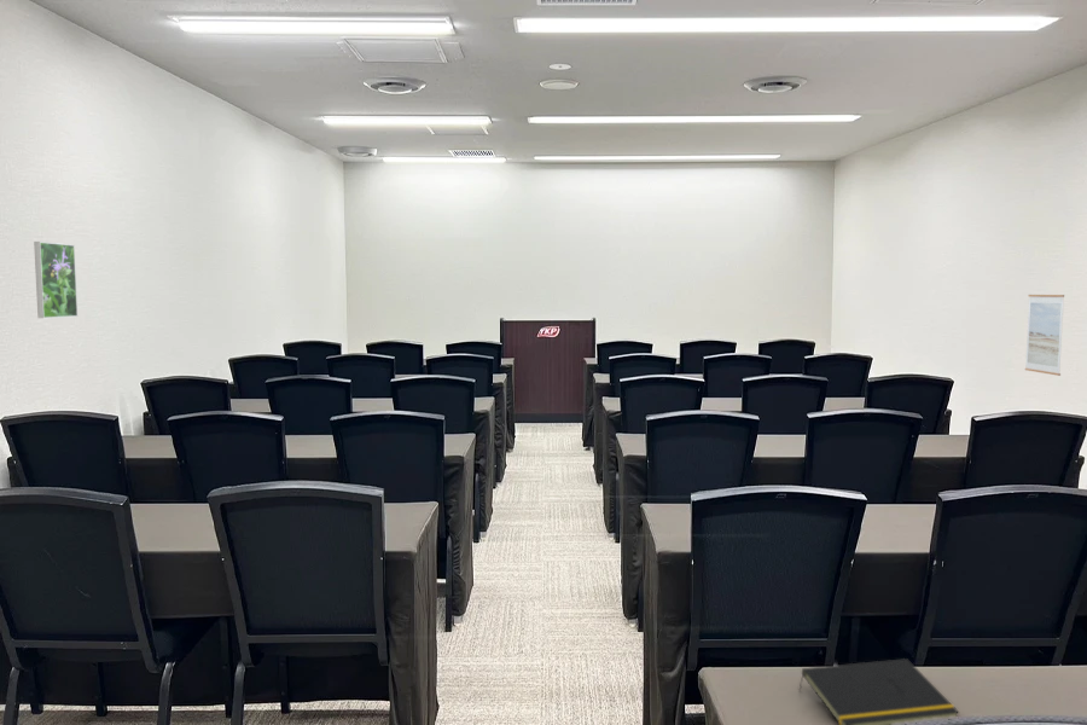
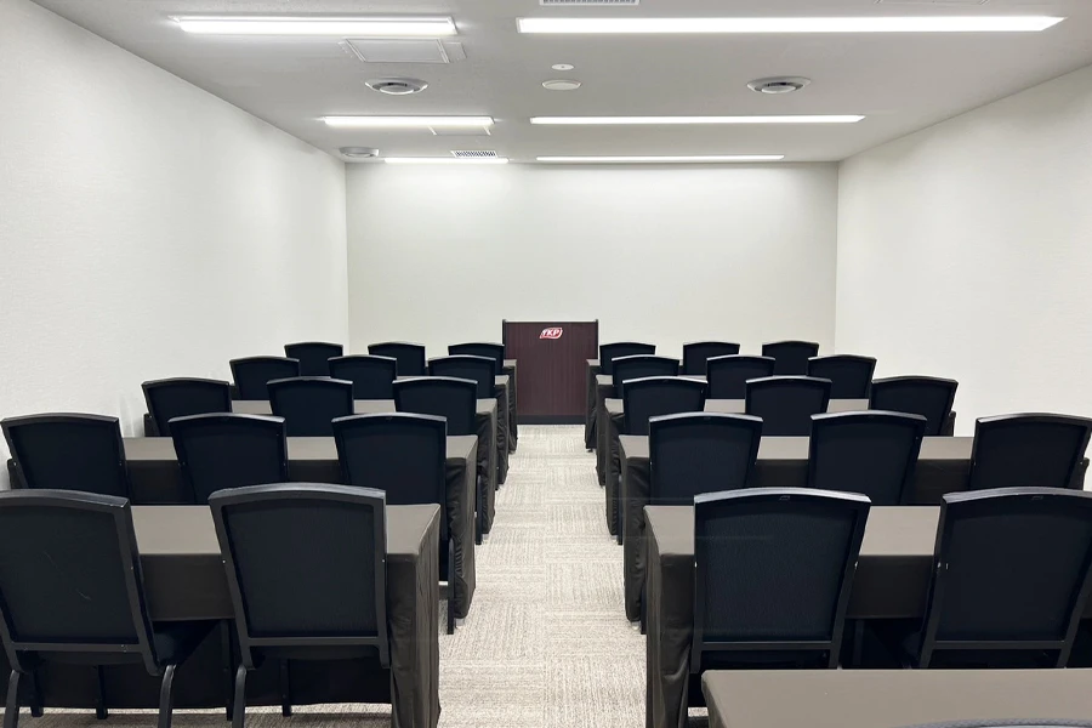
- notepad (877, 692)
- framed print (56, 280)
- wall art (1044, 334)
